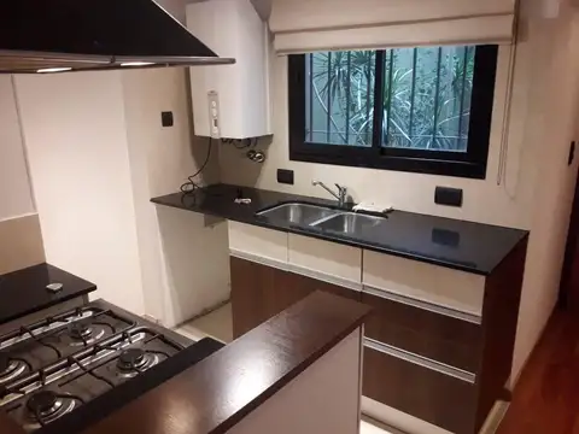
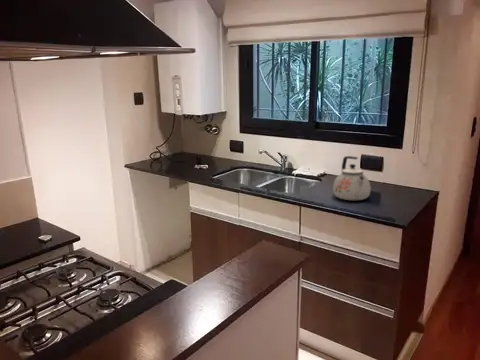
+ kettle (352, 177)
